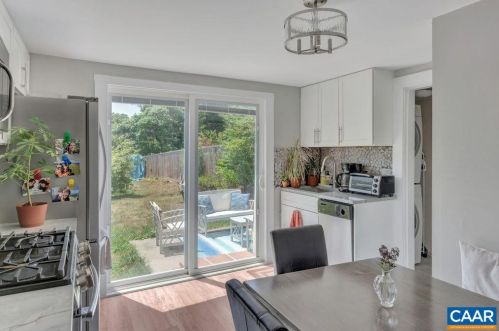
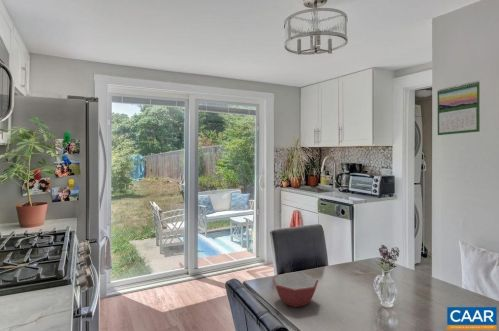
+ calendar (457, 109)
+ bowl (295, 291)
